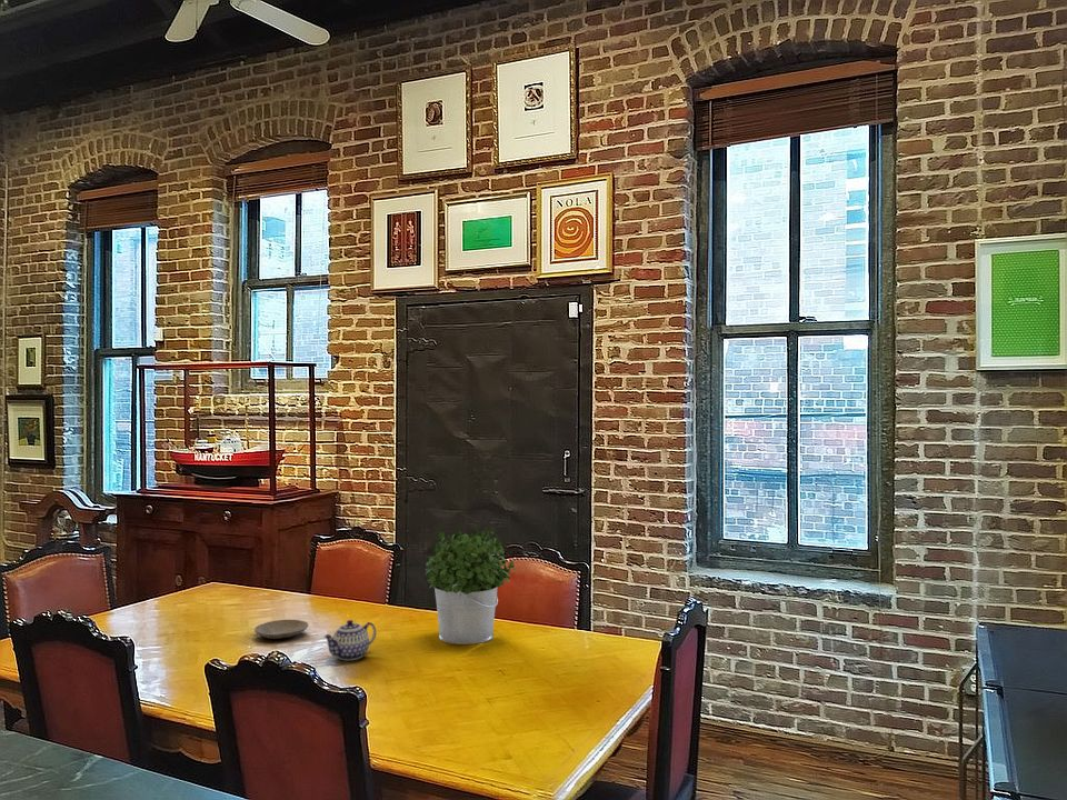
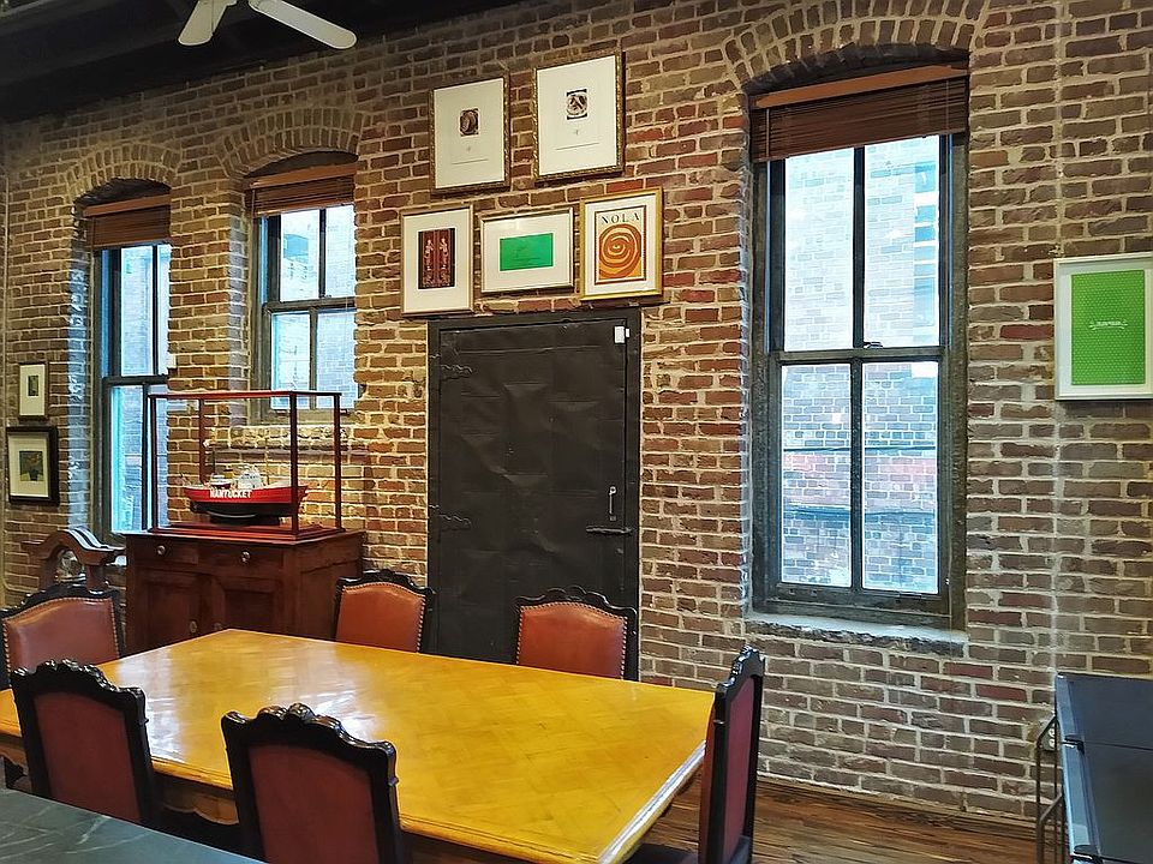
- plate (281, 630)
- potted plant (471, 581)
- teapot (350, 638)
